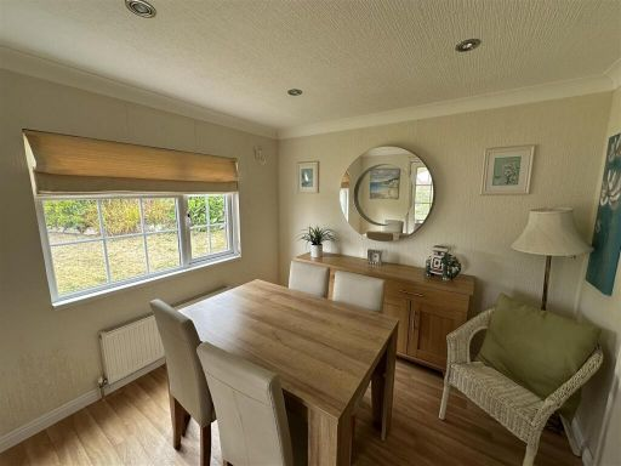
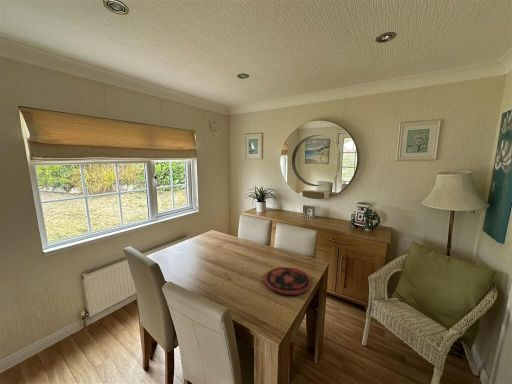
+ plate (287, 279)
